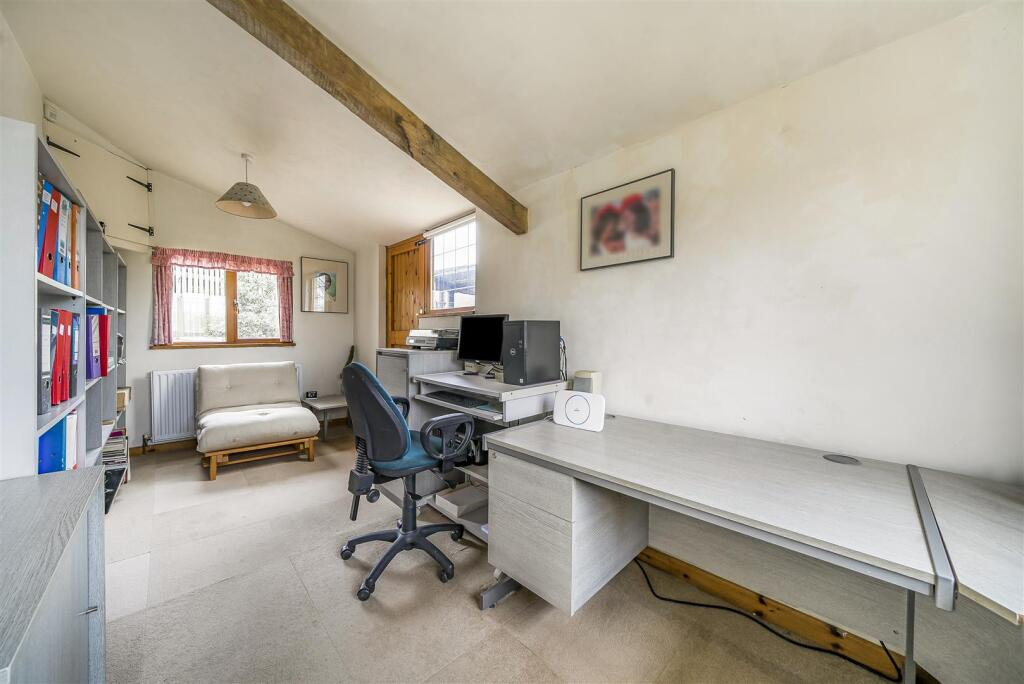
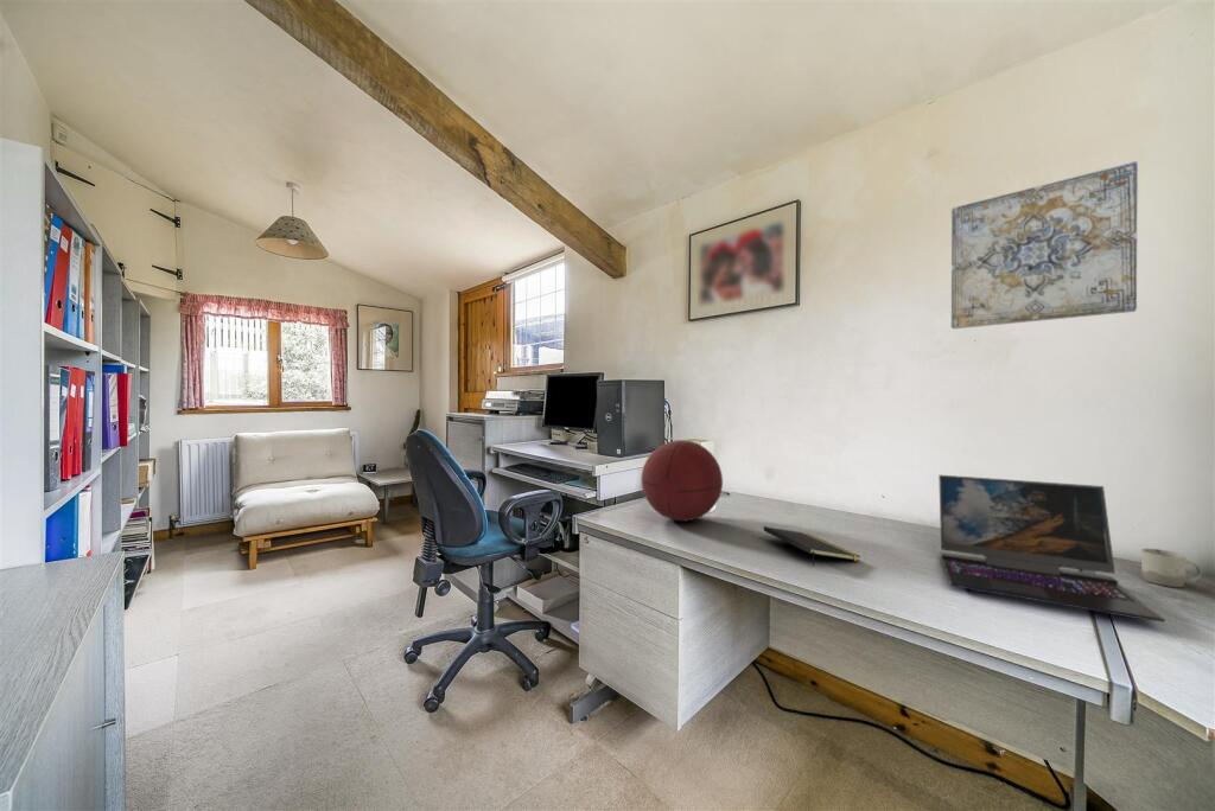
+ laptop (1029, 536)
+ wall art (1035, 254)
+ notepad (808, 542)
+ decorative orb (681, 479)
+ cup (1171, 568)
